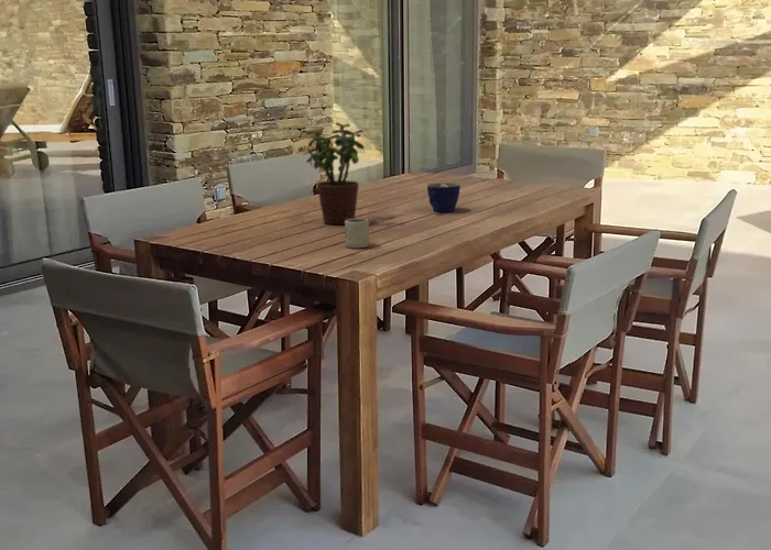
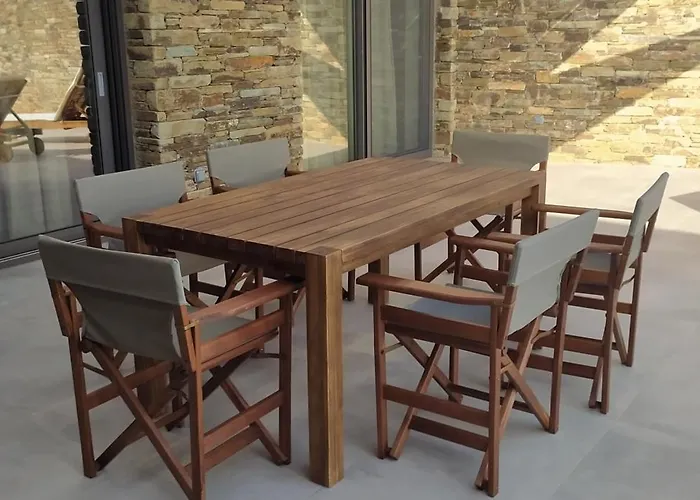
- cup (359, 232)
- cup (441, 197)
- potted plant (340, 173)
